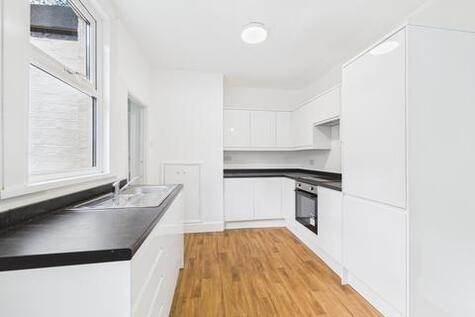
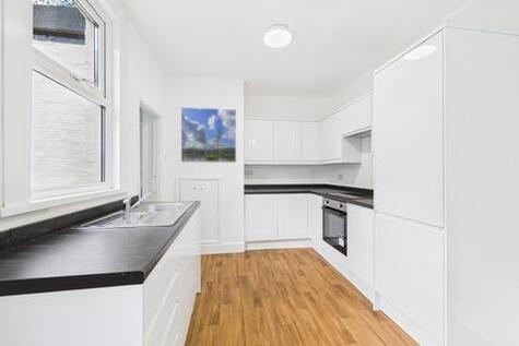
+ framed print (209, 135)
